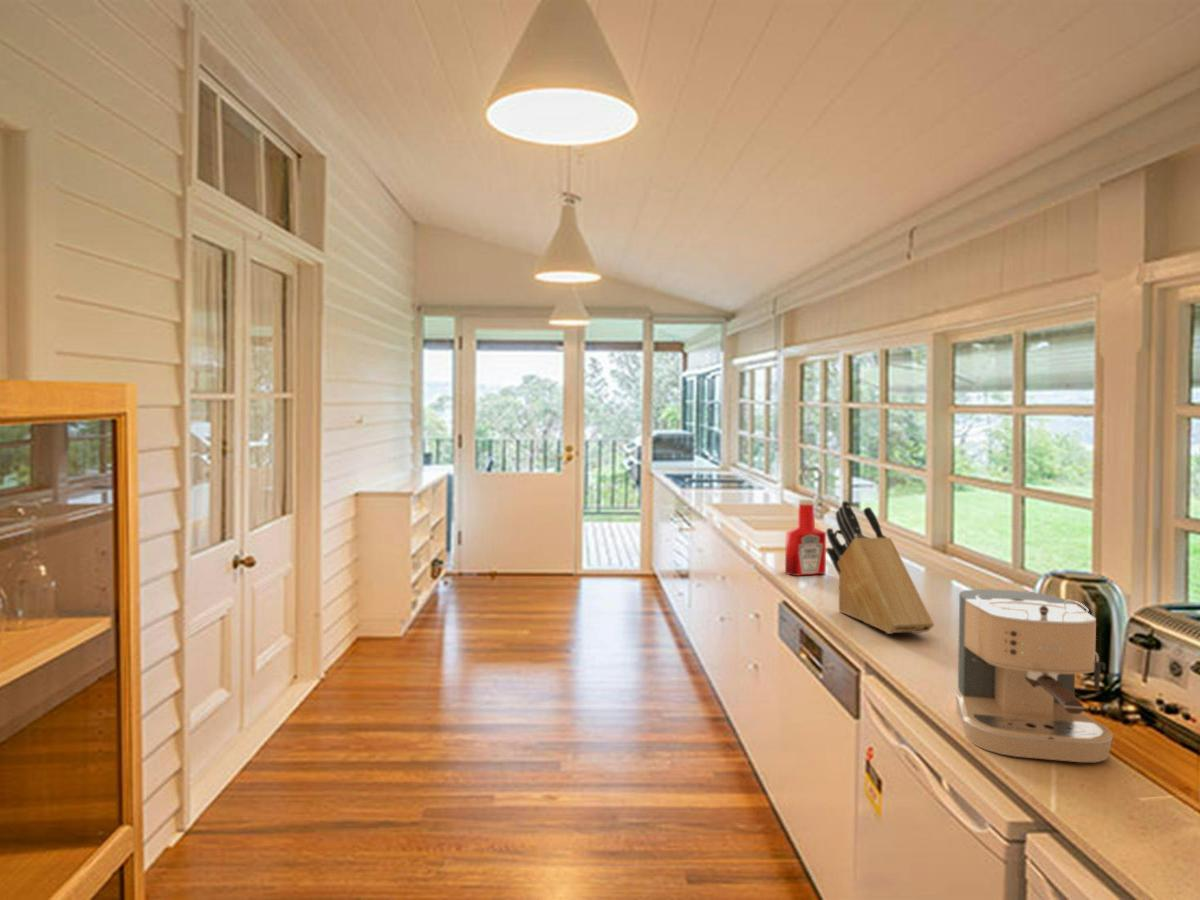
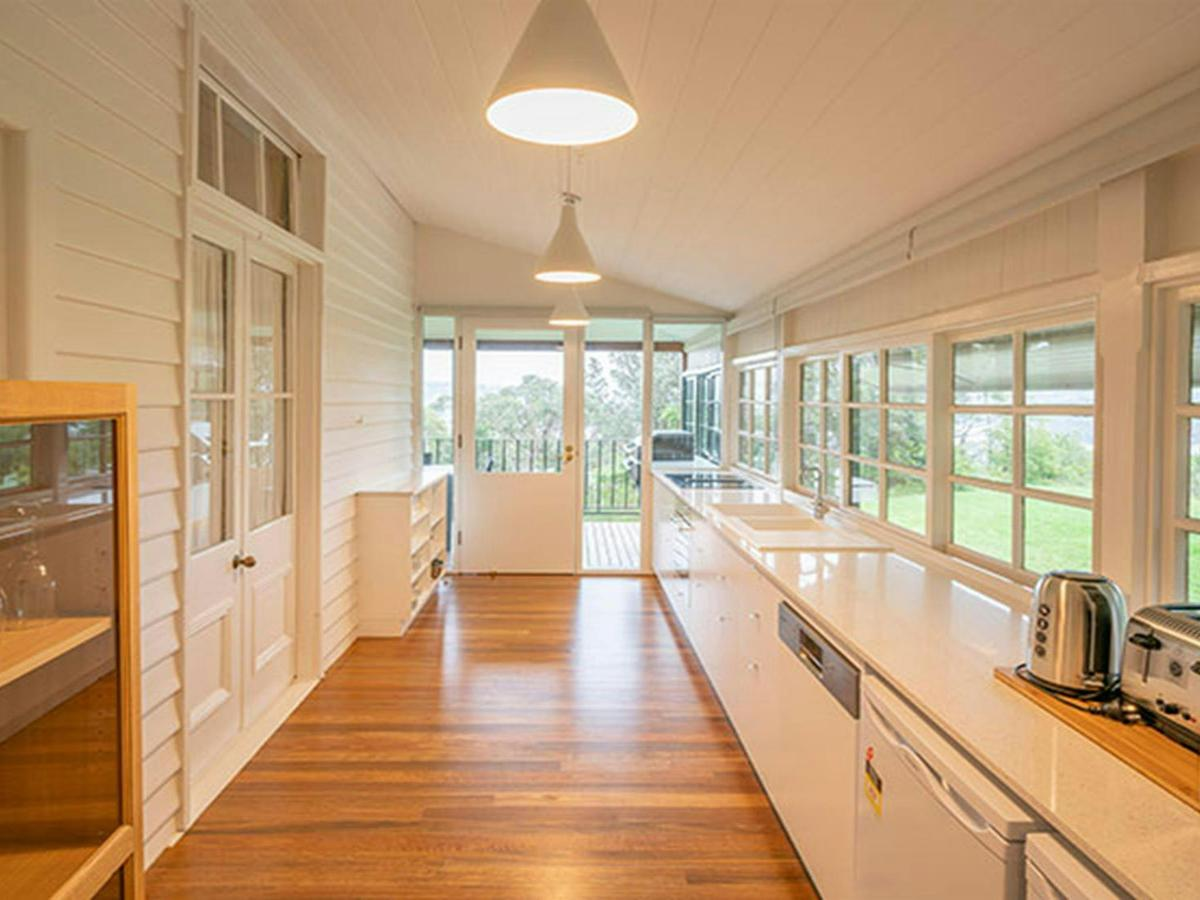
- coffee maker (1031, 669)
- knife block (874, 562)
- soap bottle (806, 536)
